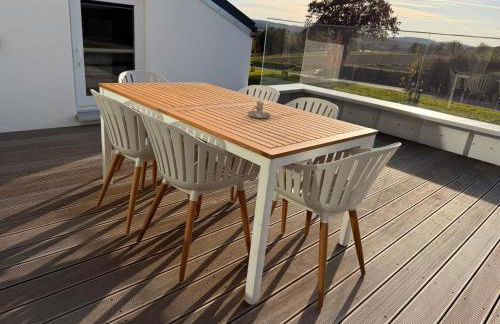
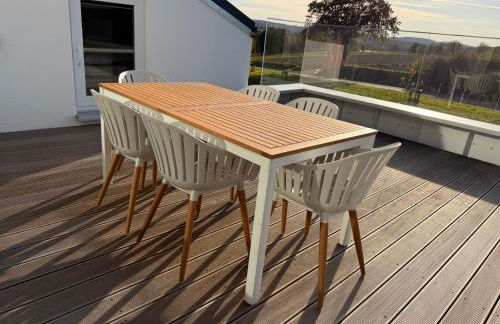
- candle holder (258, 110)
